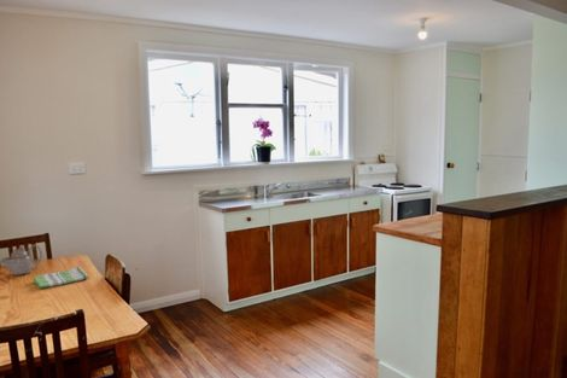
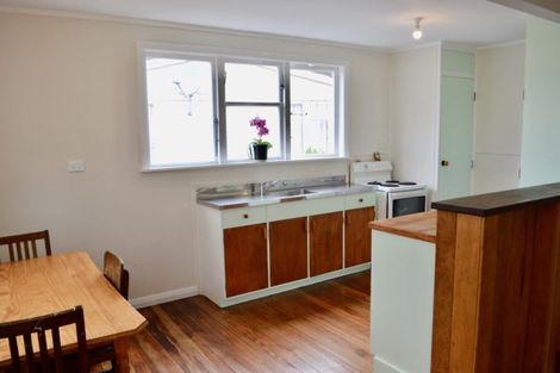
- dish towel (60, 277)
- teapot (22, 260)
